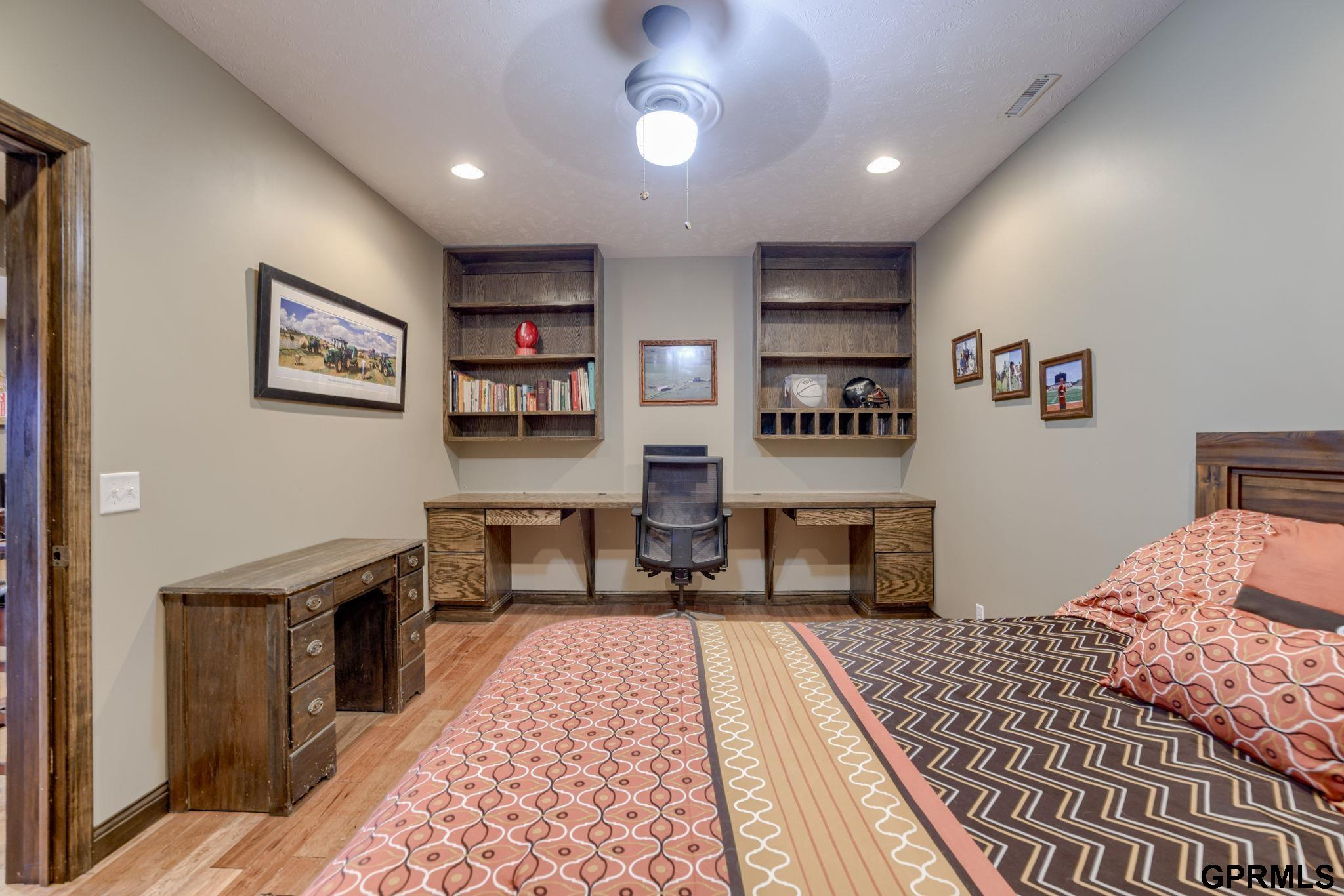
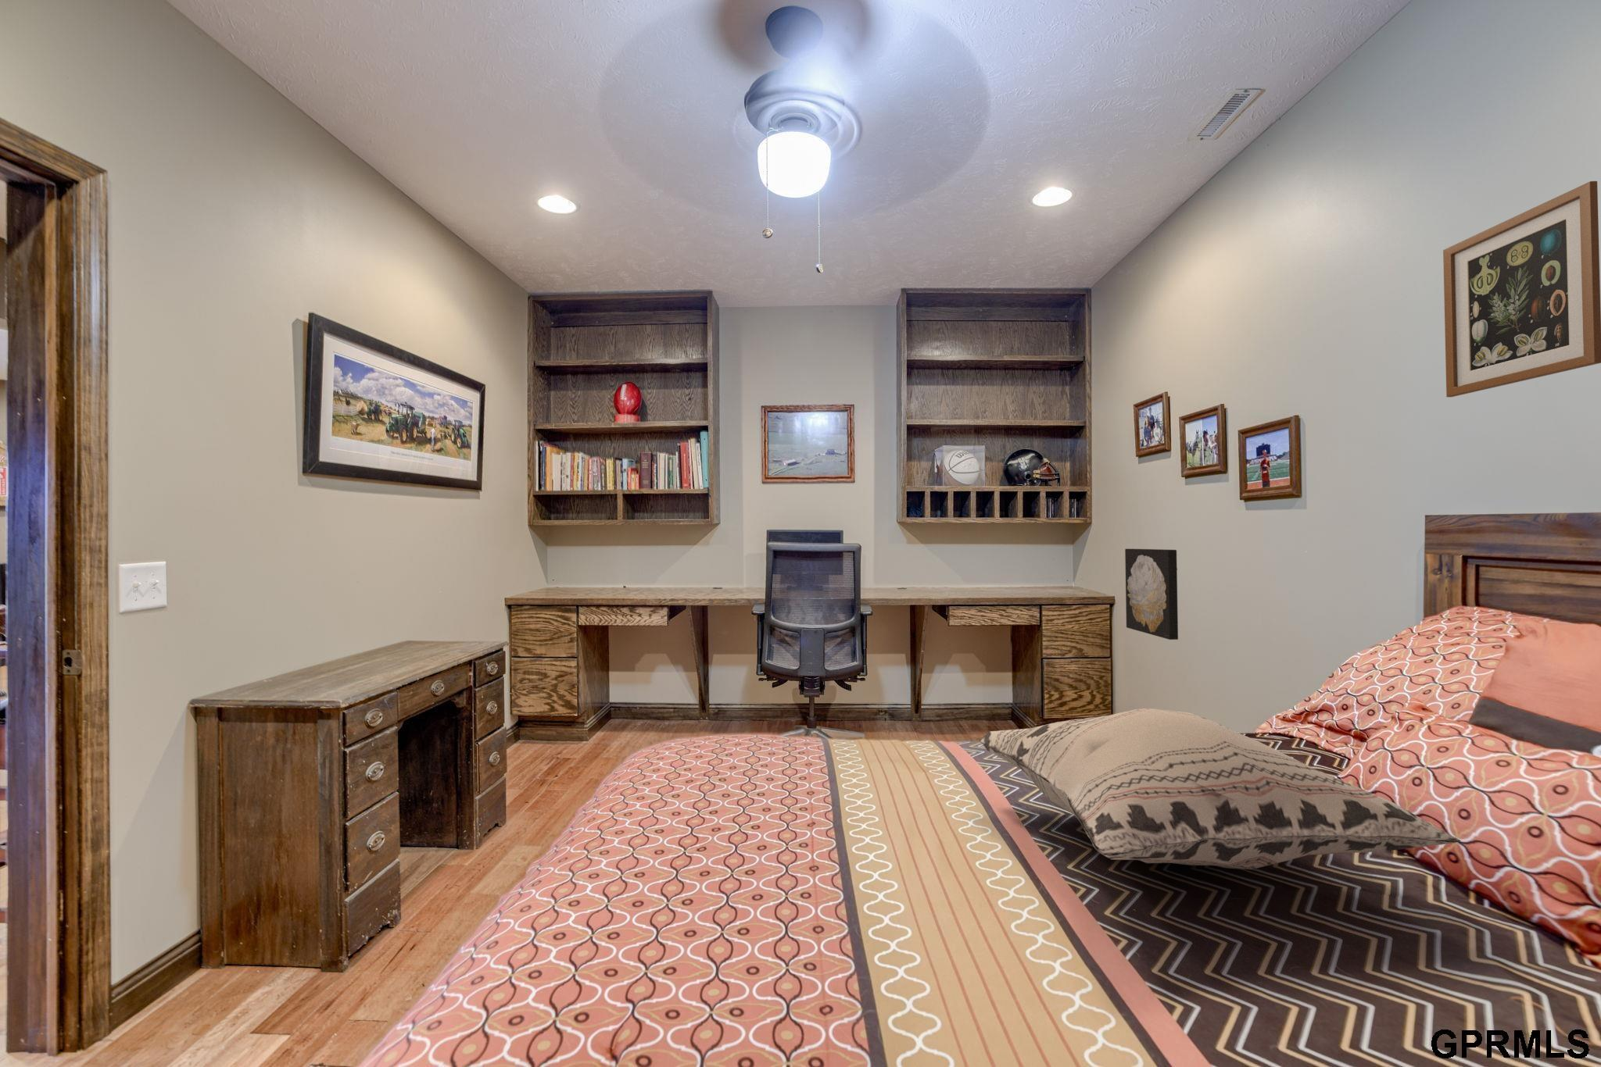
+ wall art (1513, 300)
+ decorative pillow (1167, 779)
+ wall art (1150, 591)
